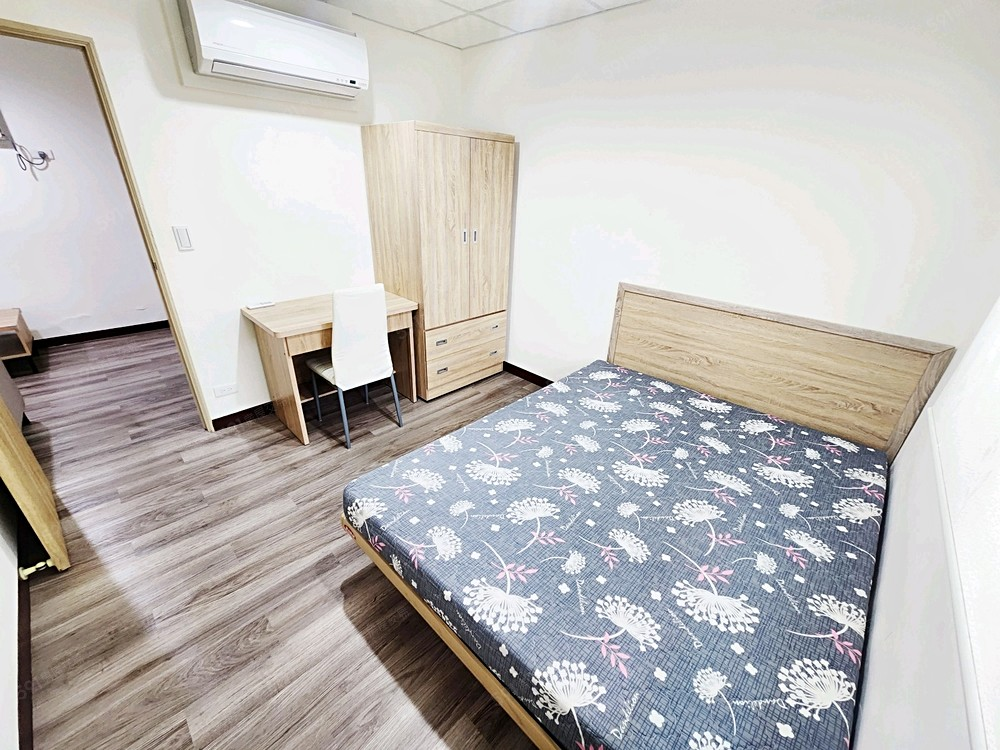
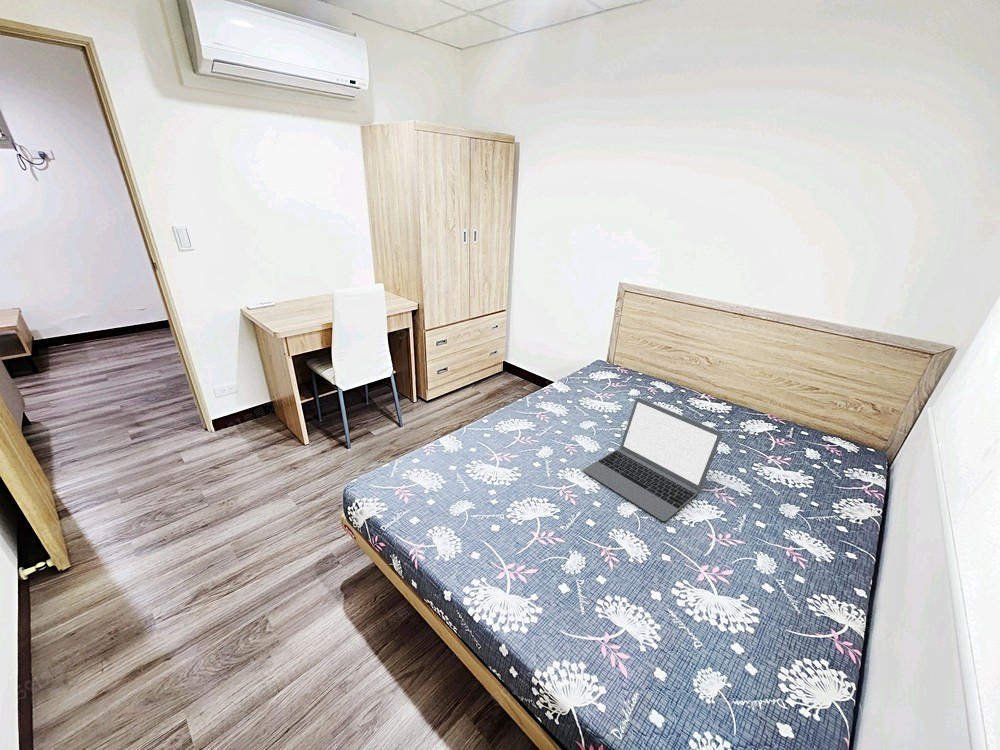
+ laptop (648, 453)
